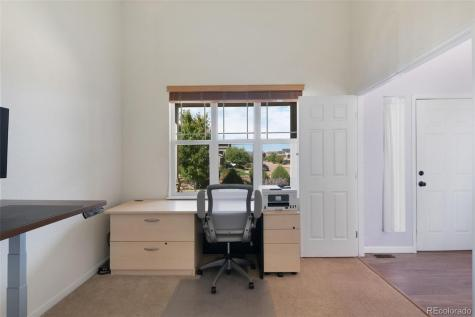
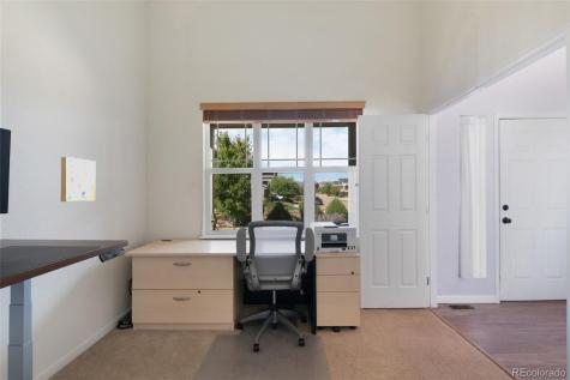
+ wall art (79, 180)
